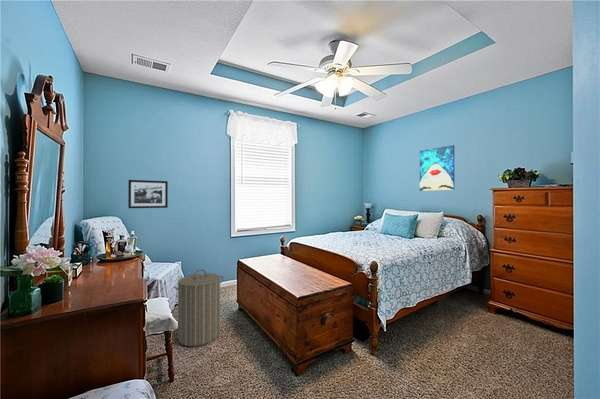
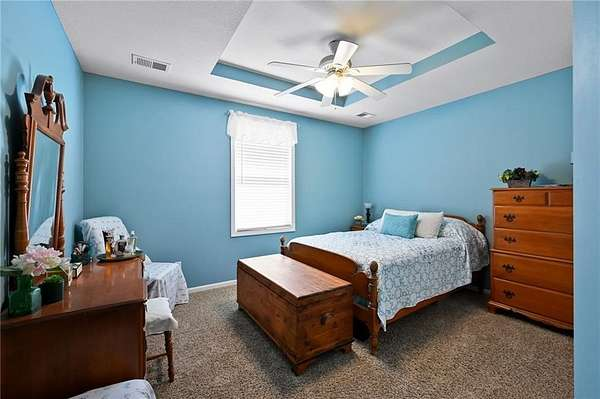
- picture frame (148, 194)
- laundry hamper (199, 302)
- wall art (436, 169)
